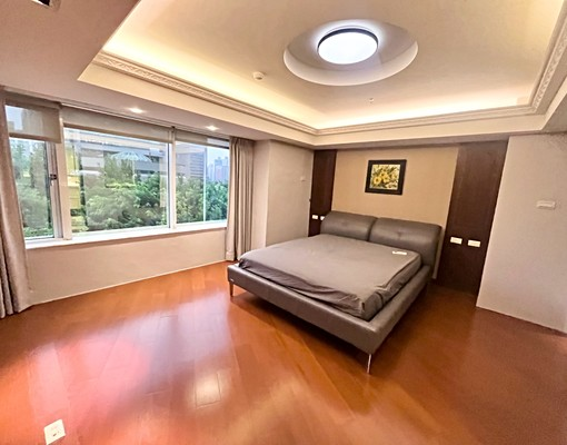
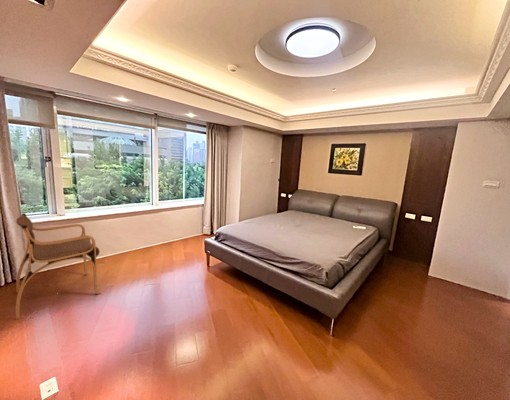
+ armchair (56, 255)
